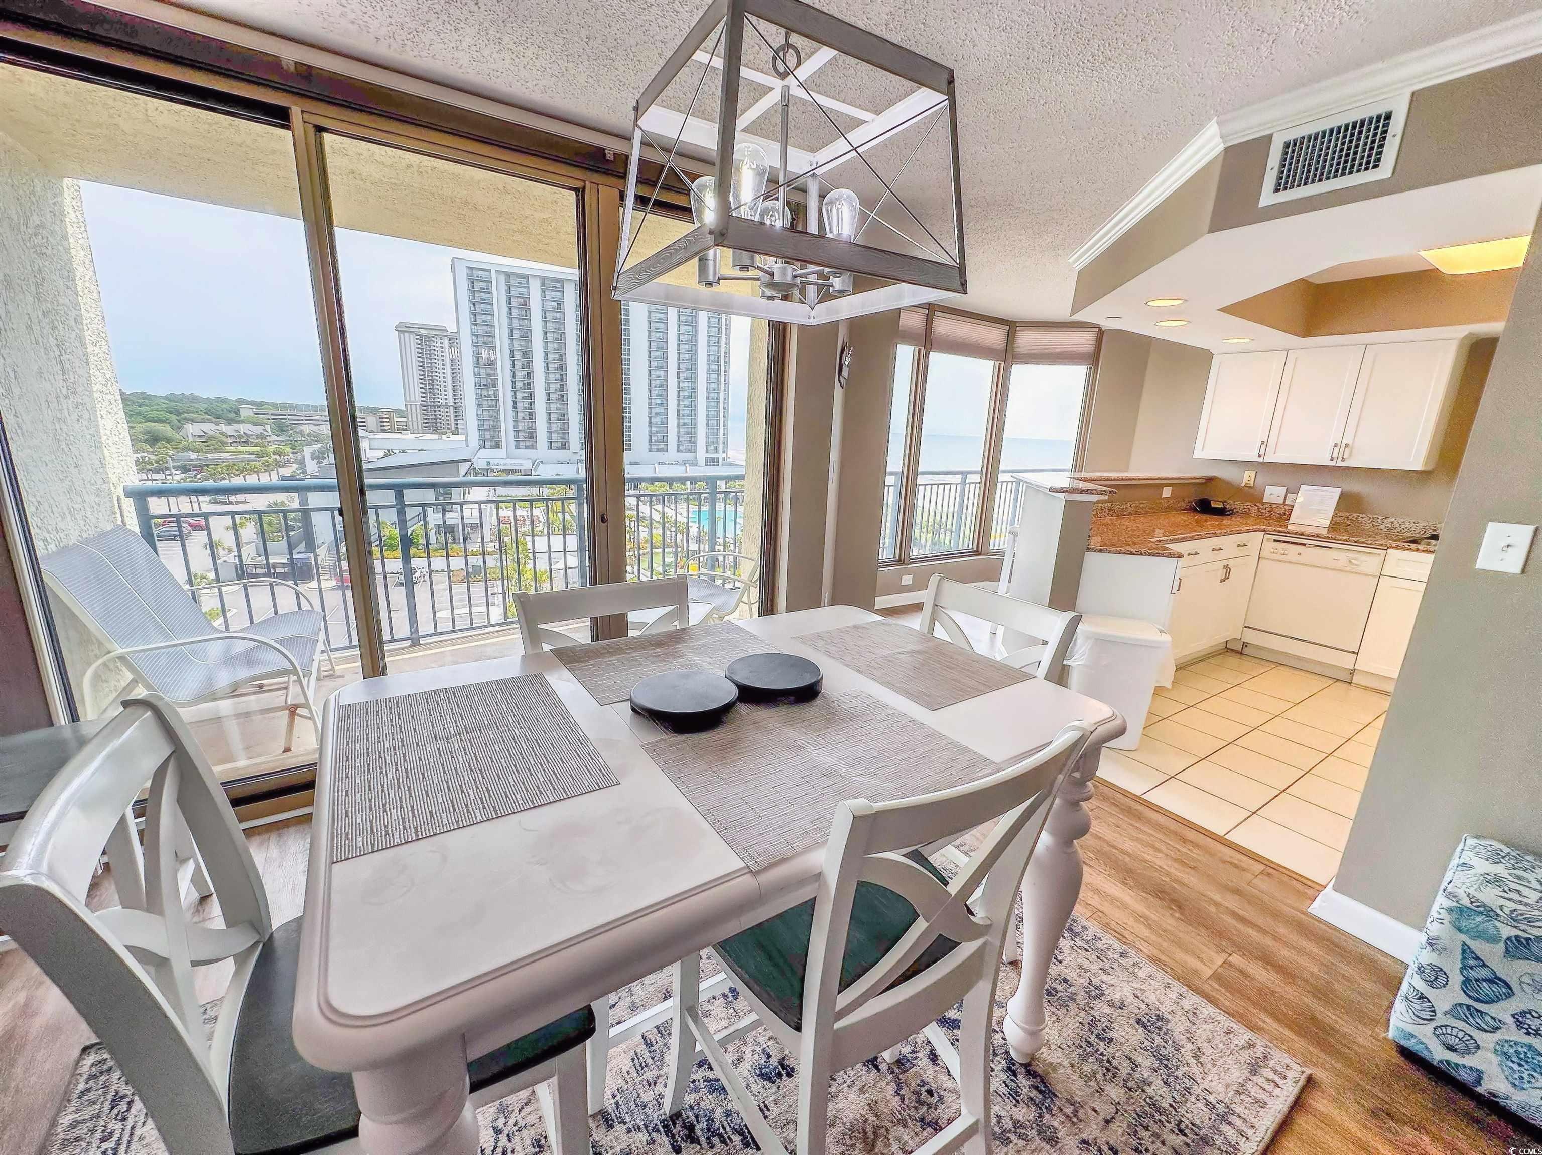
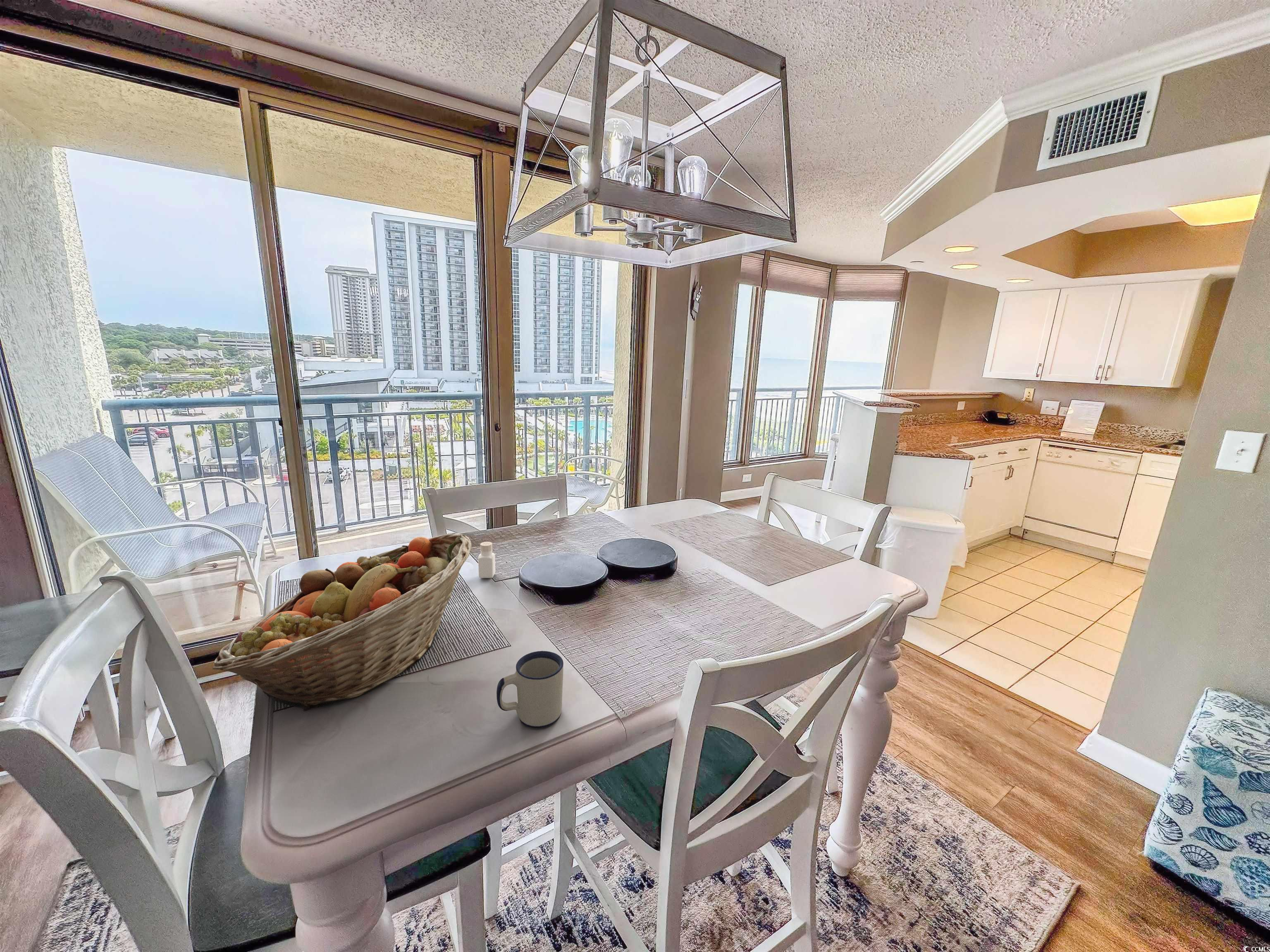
+ fruit basket (365, 605)
+ mug (530, 690)
+ pepper shaker (487, 559)
